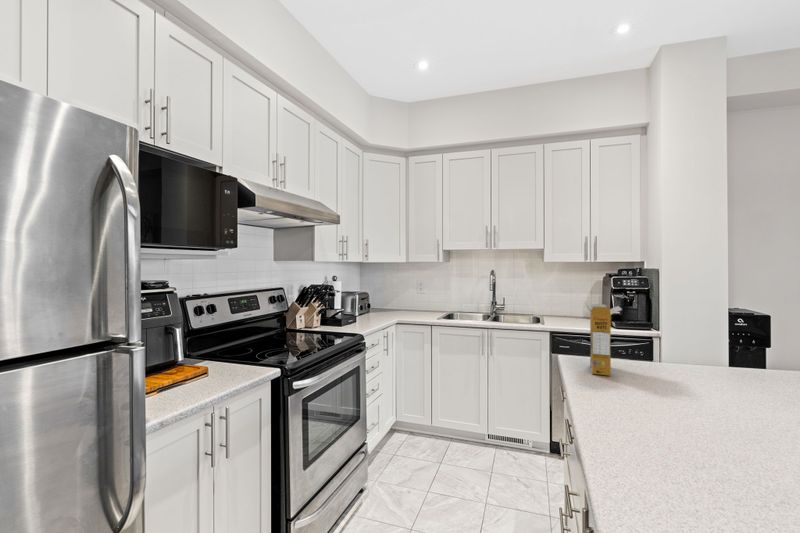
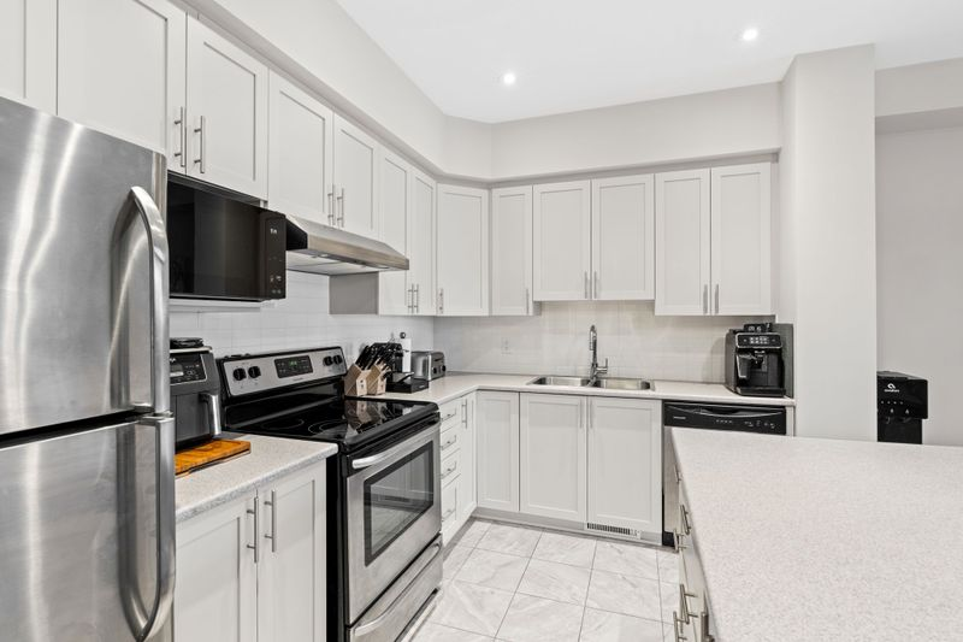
- cereal box (602, 336)
